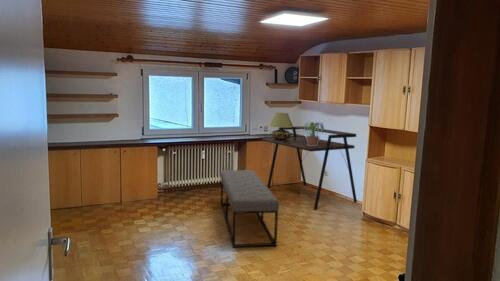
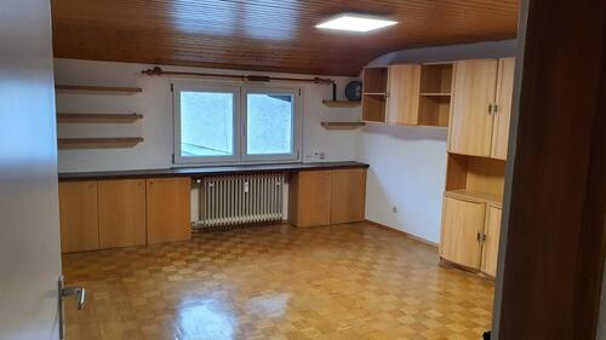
- desk (302, 165)
- bench (245, 202)
- potted plant (312, 133)
- table lamp (281, 126)
